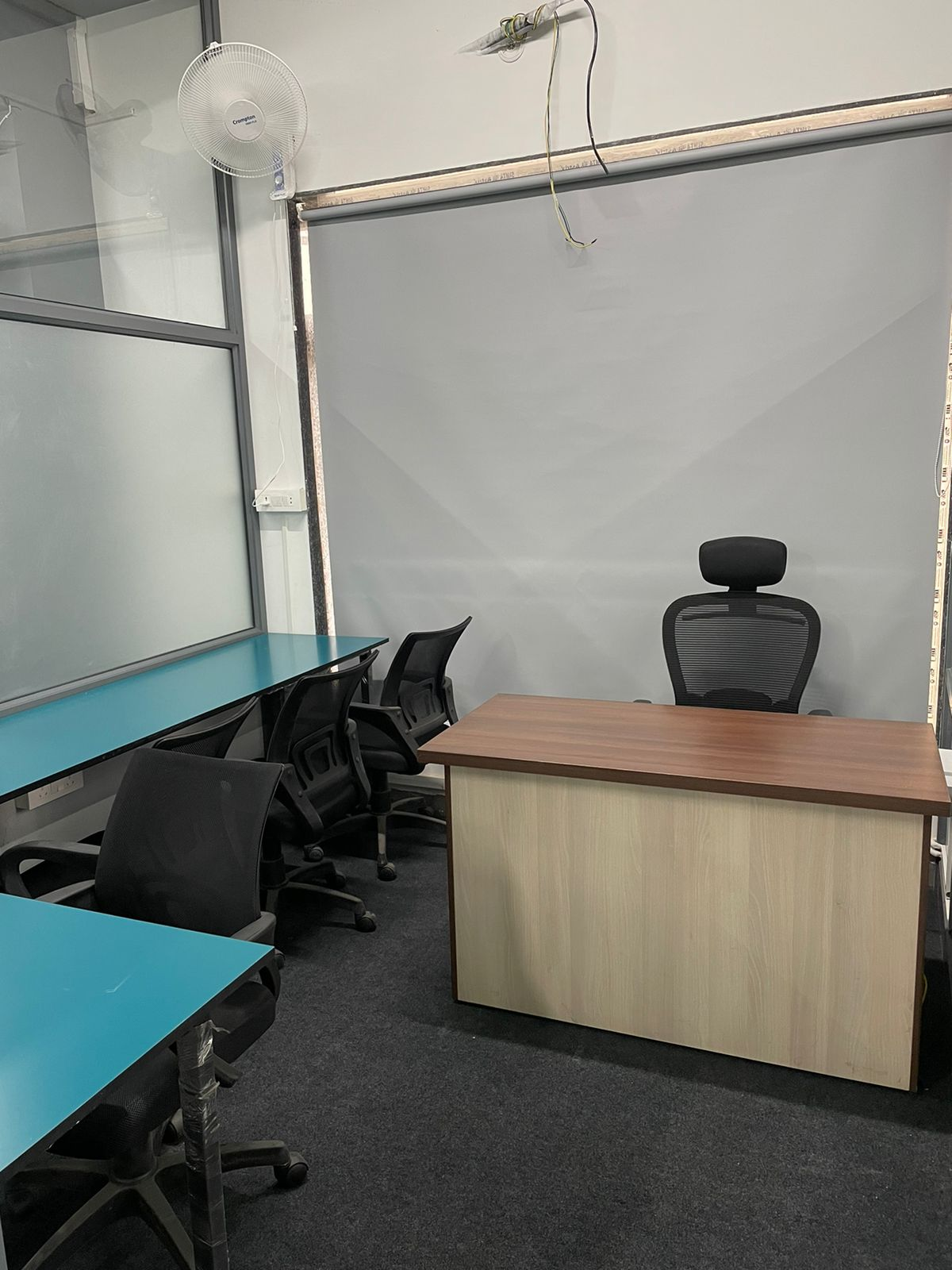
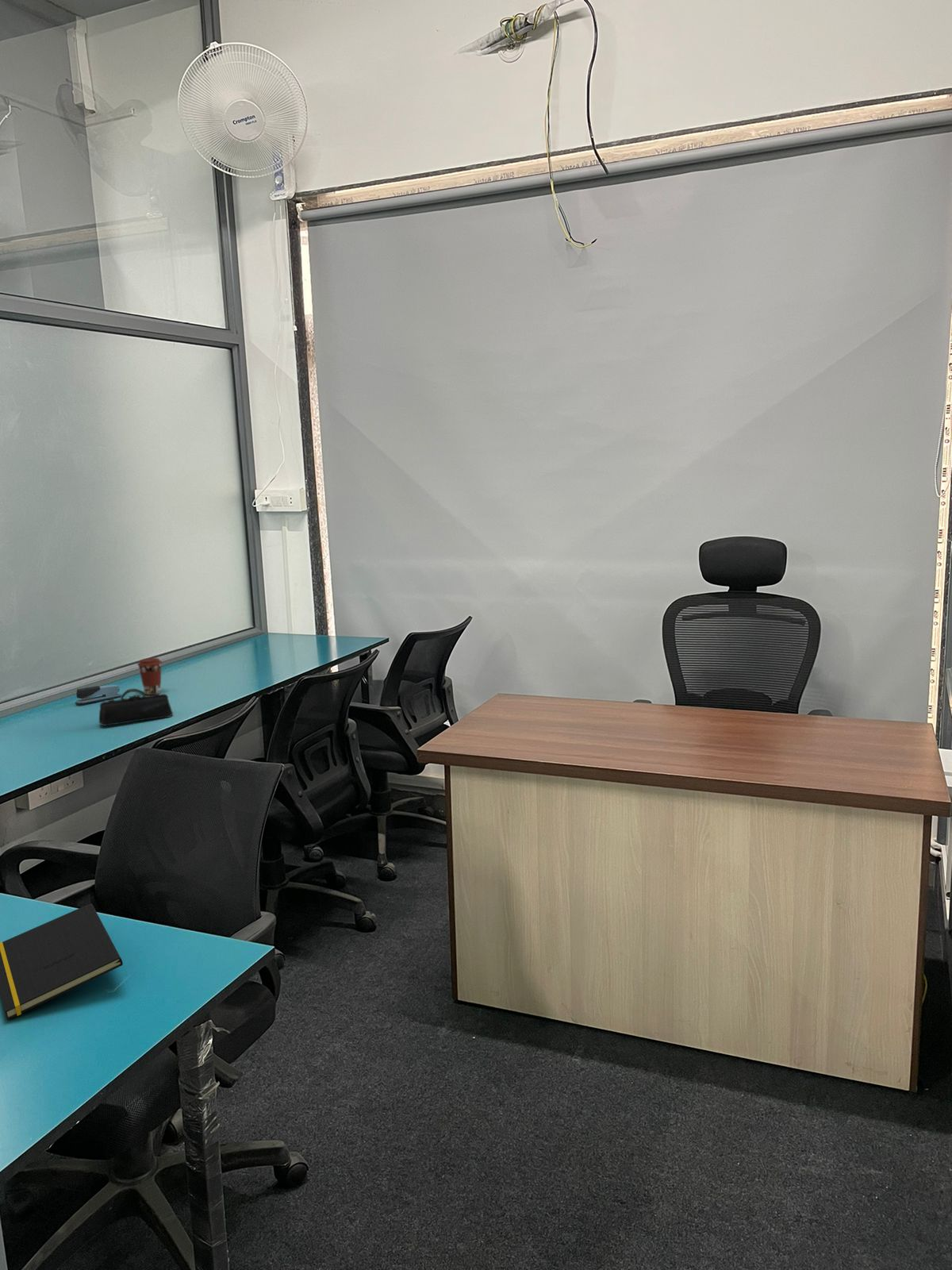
+ pencil case (135, 703)
+ stapler (98, 693)
+ coffee cup (151, 676)
+ notepad (53, 956)
